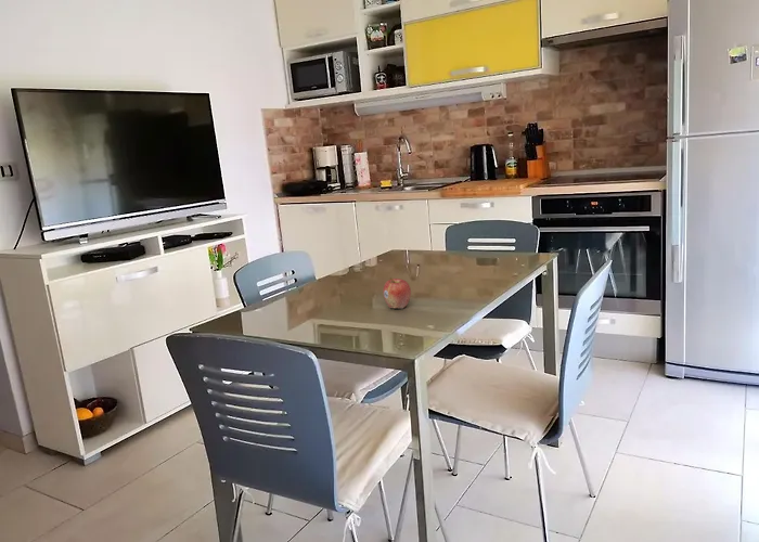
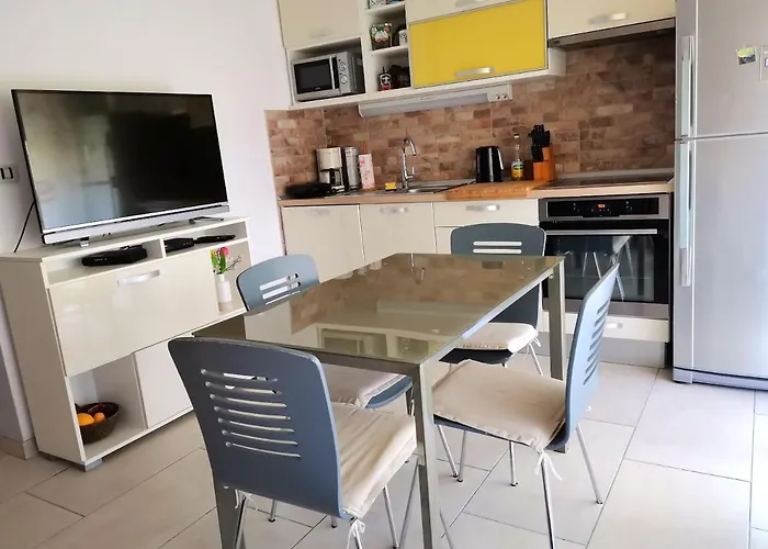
- fruit (397, 292)
